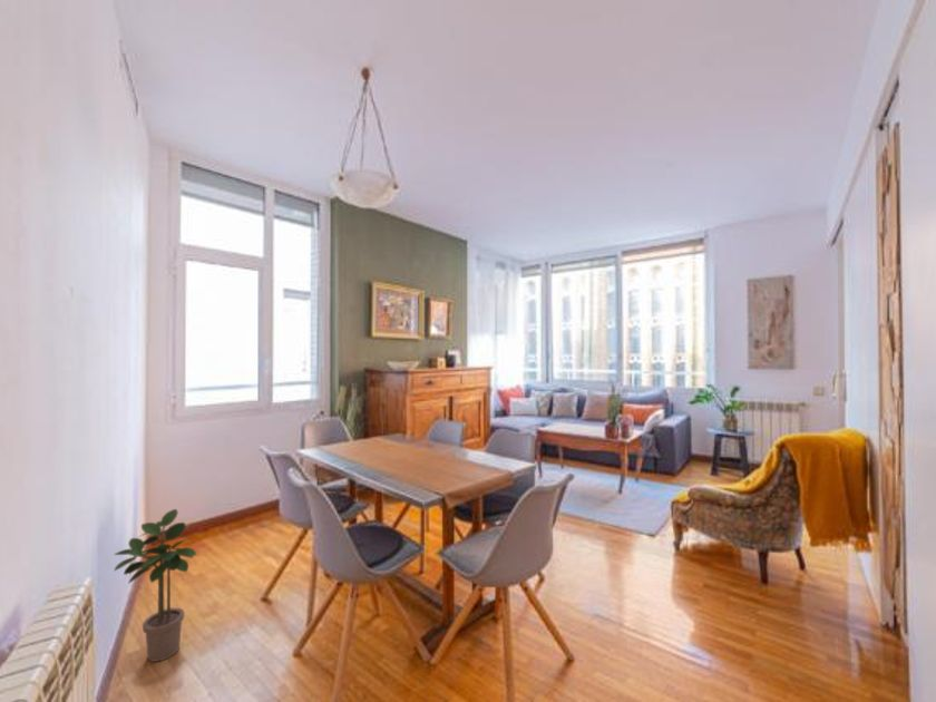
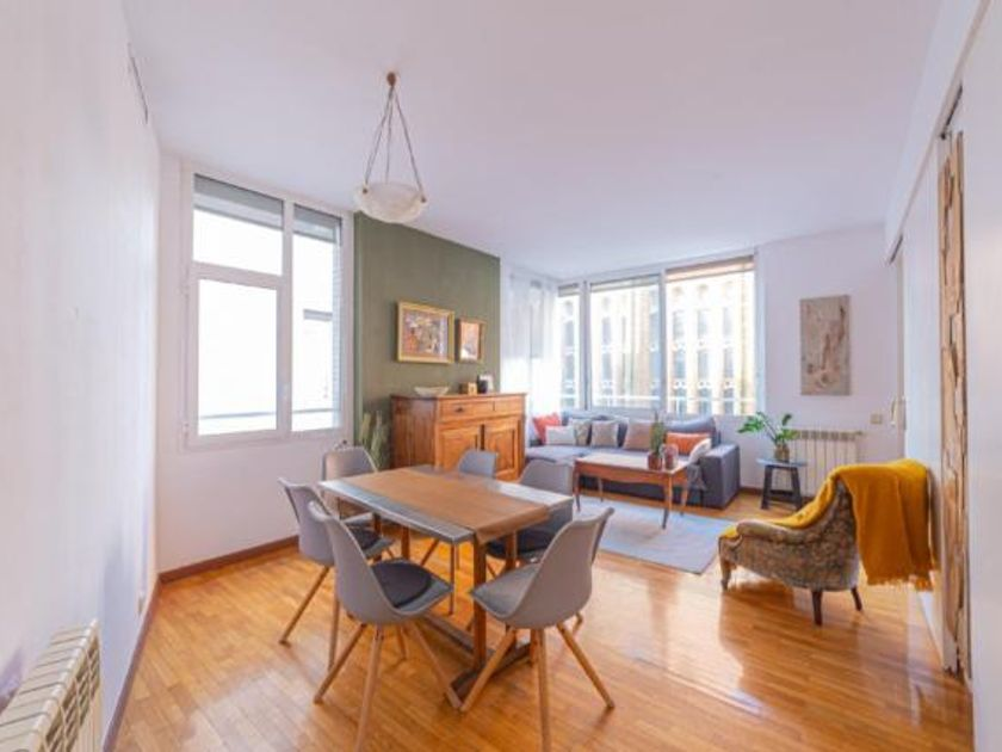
- potted plant (158, 587)
